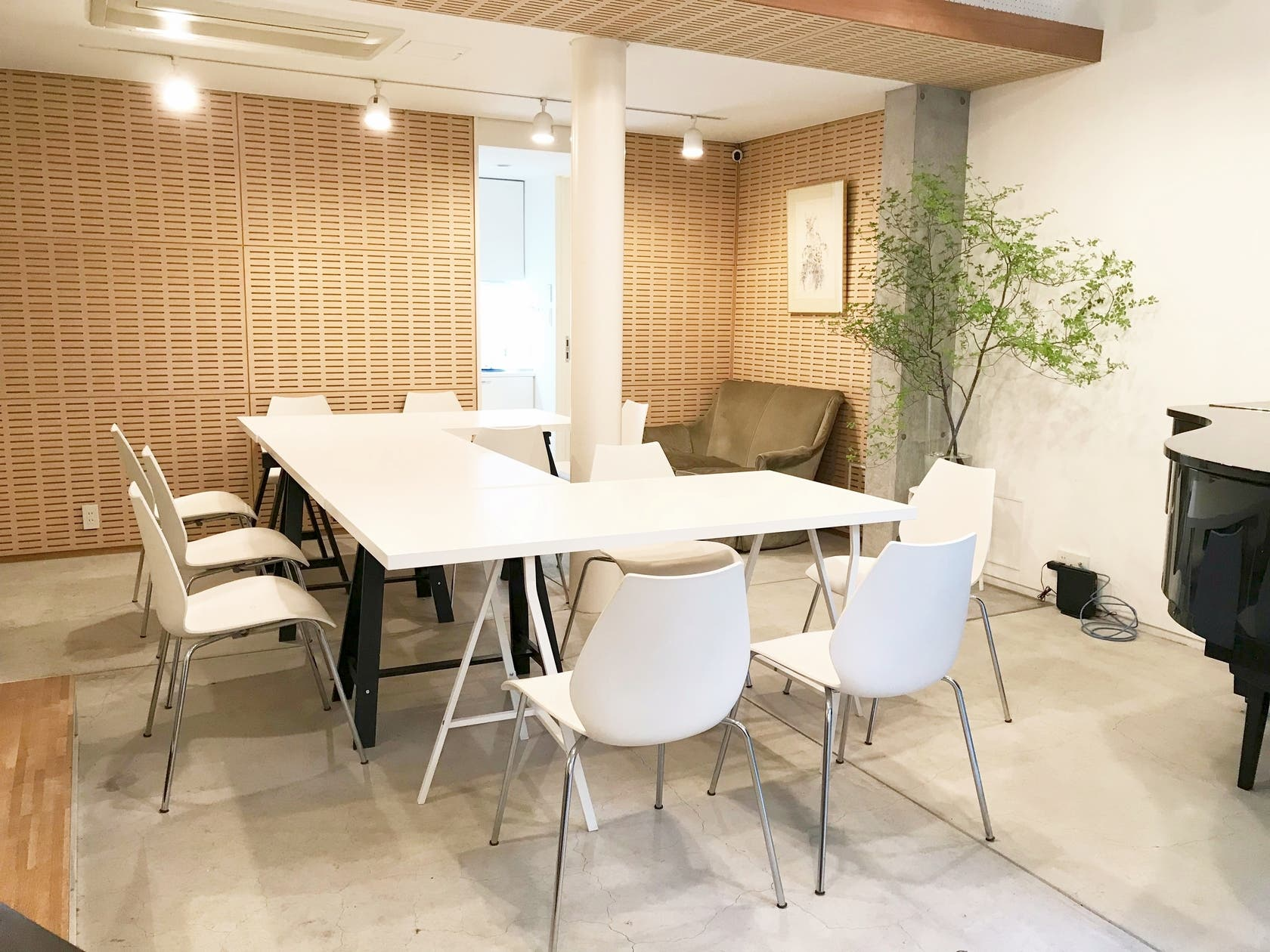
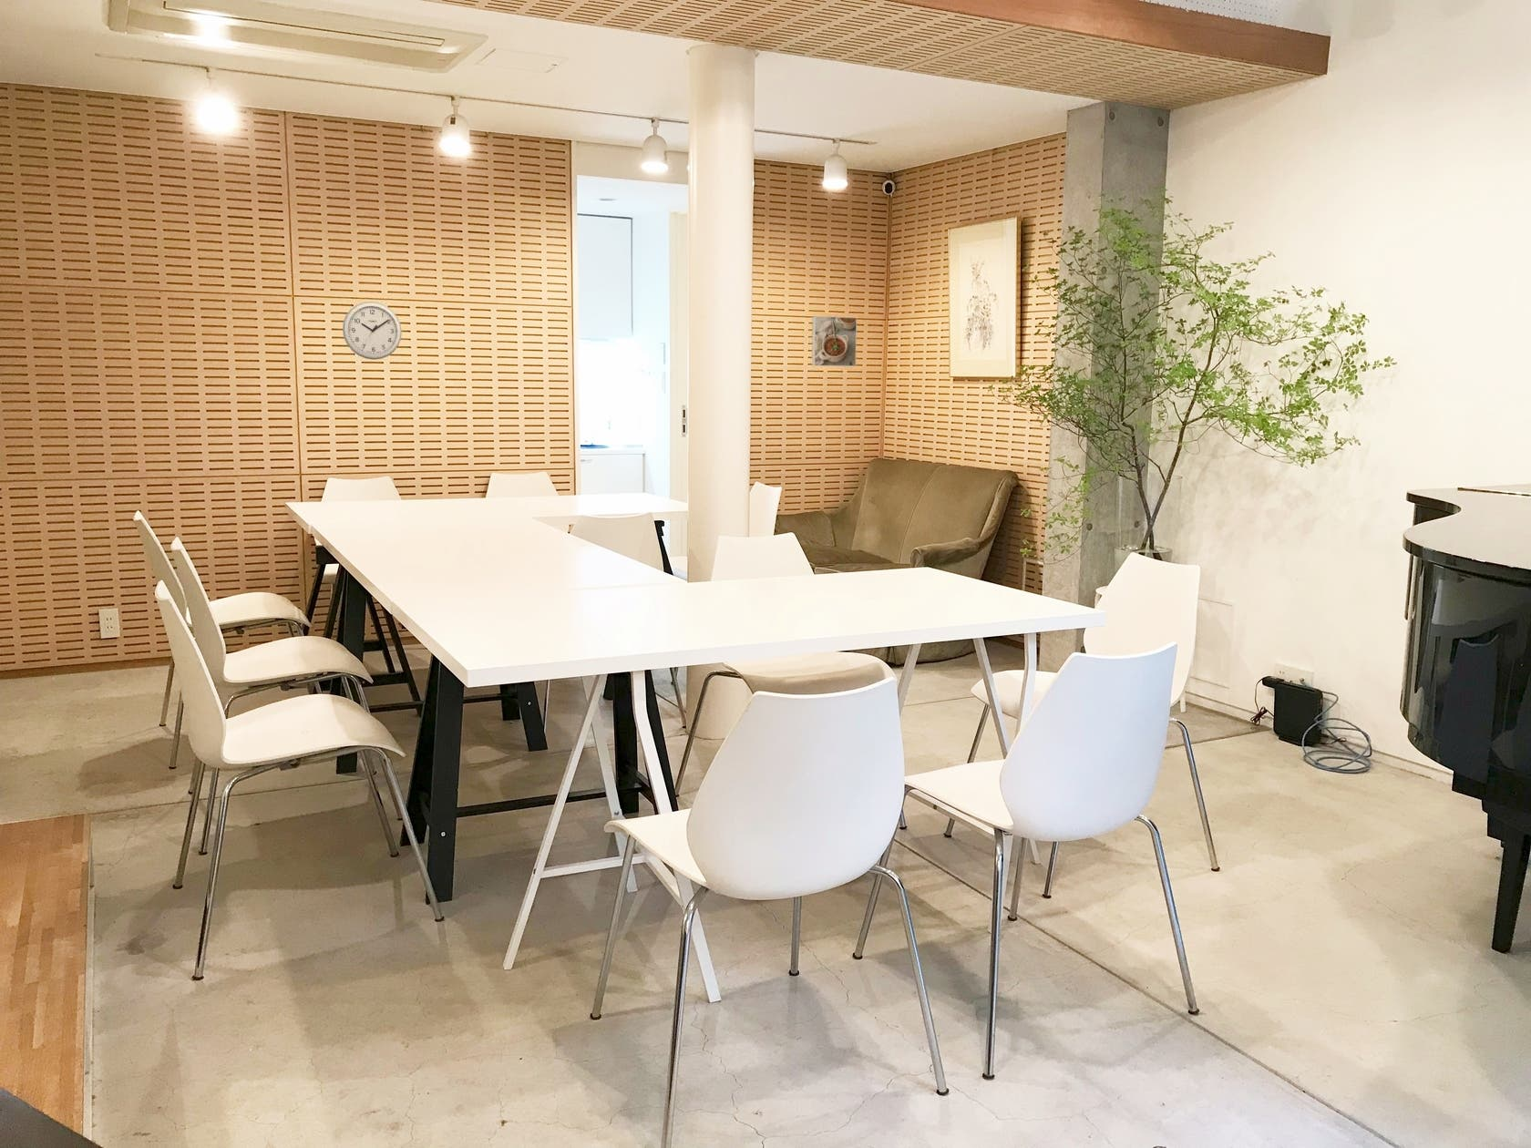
+ wall clock (371, 330)
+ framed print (834, 341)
